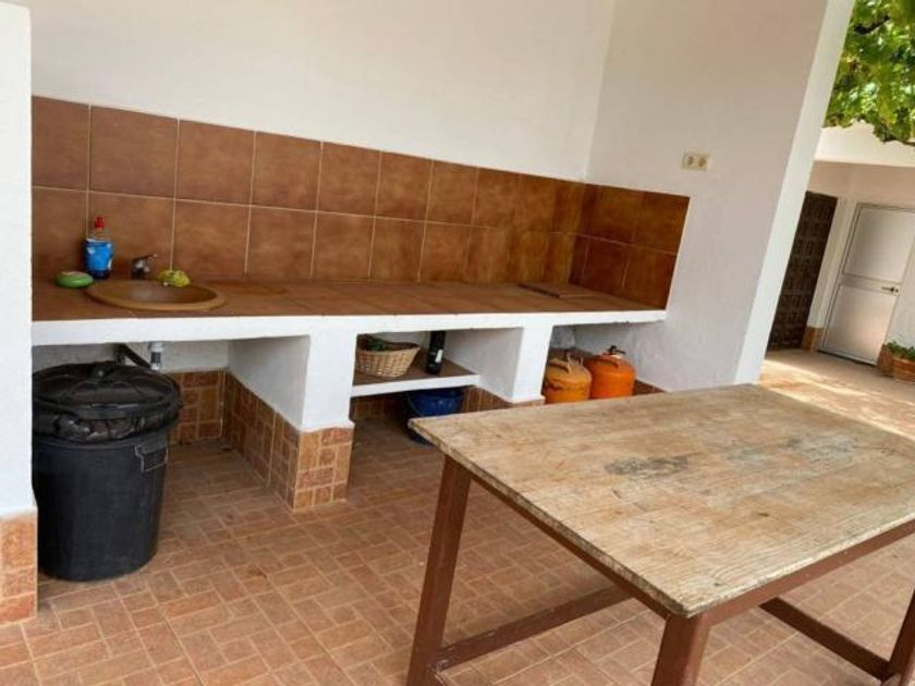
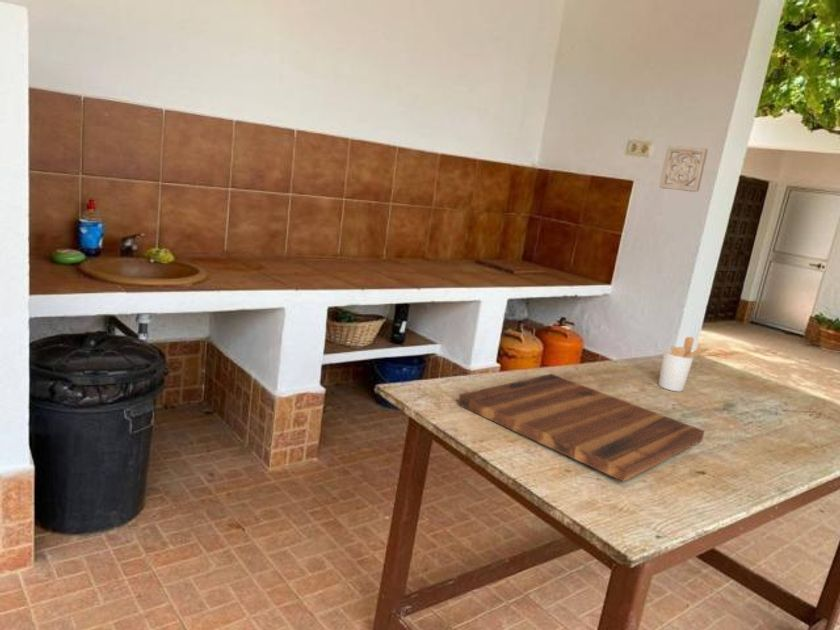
+ cutting board (580, 417)
+ utensil holder (683, 364)
+ wall ornament (682, 169)
